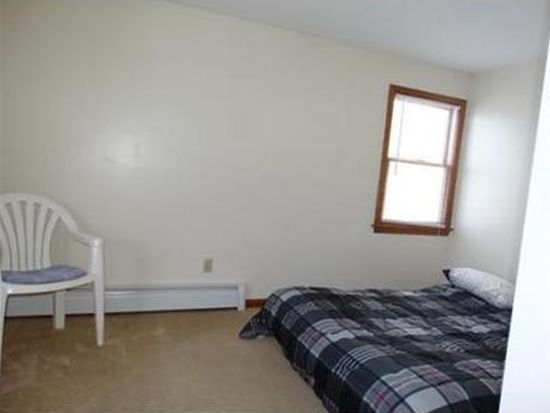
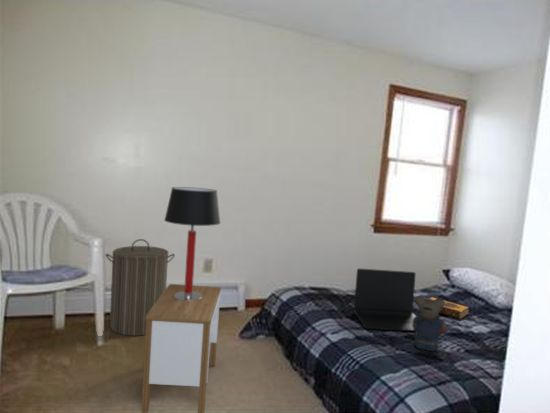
+ hardback book (444, 307)
+ laundry hamper (139, 282)
+ laptop (391, 299)
+ table lamp (191, 242)
+ nightstand (184, 343)
+ teddy bear (429, 322)
